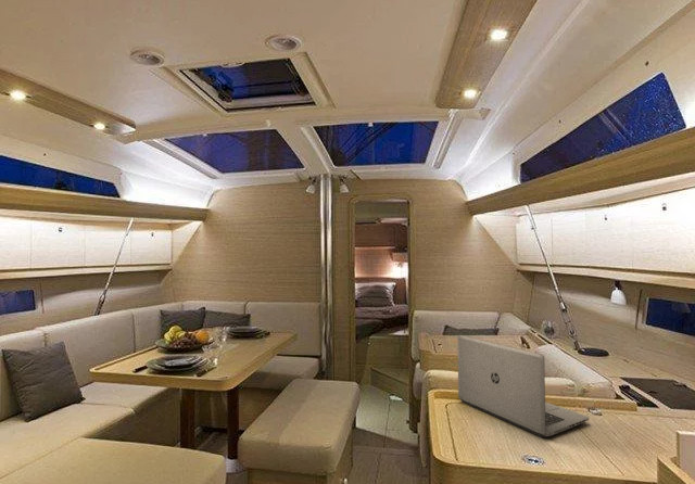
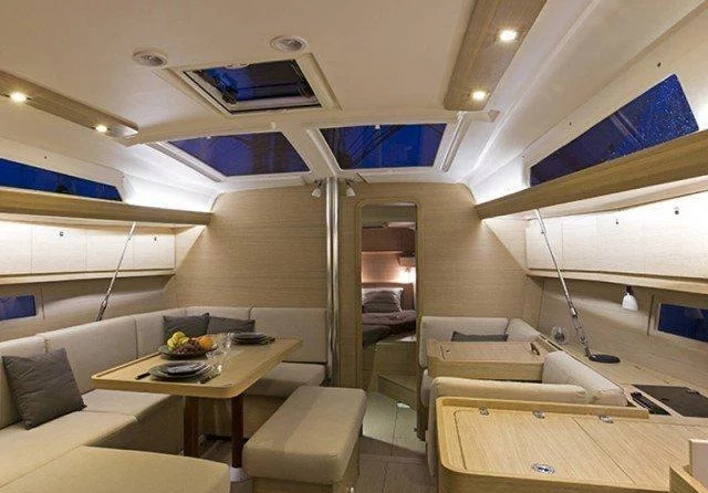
- laptop (518, 375)
